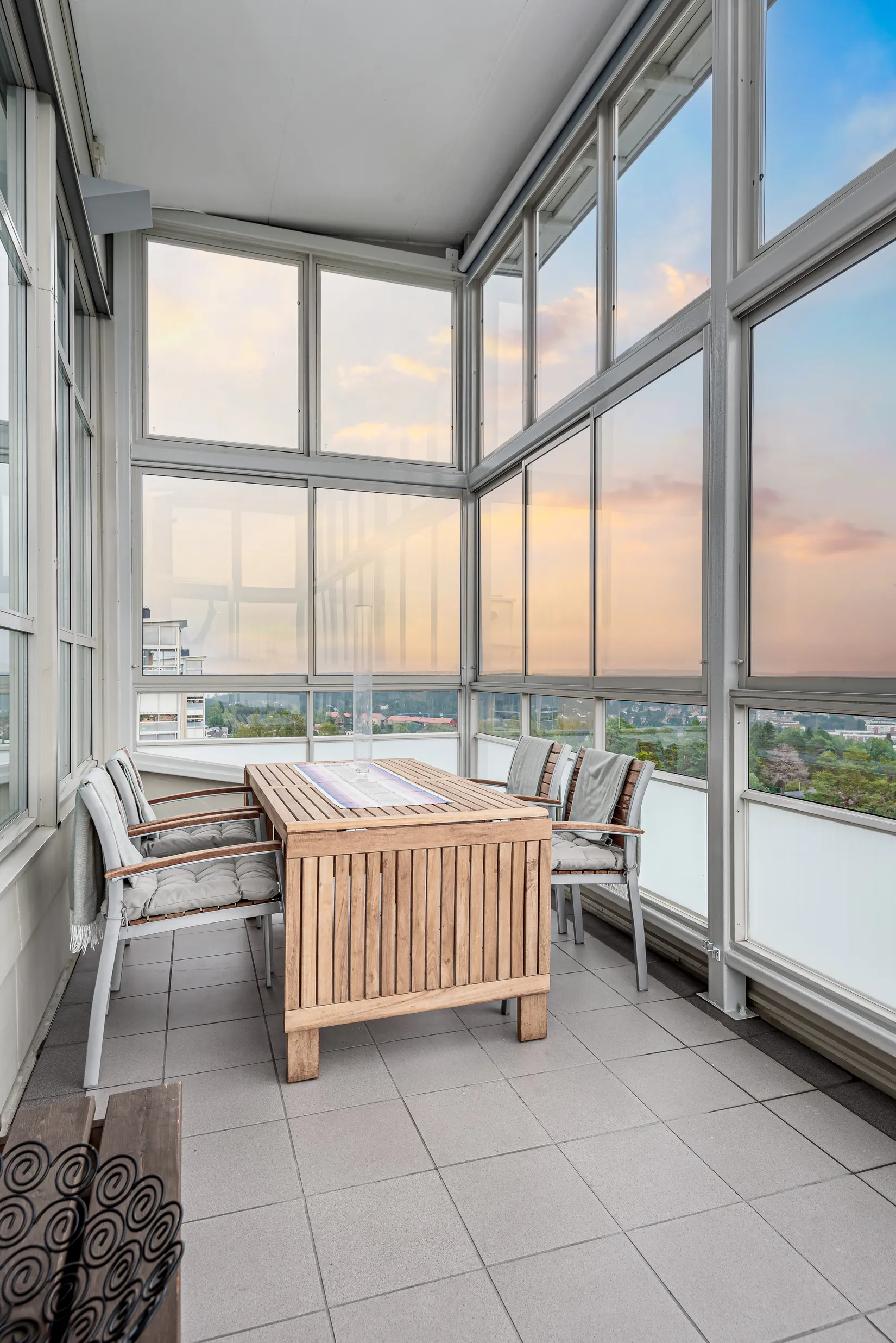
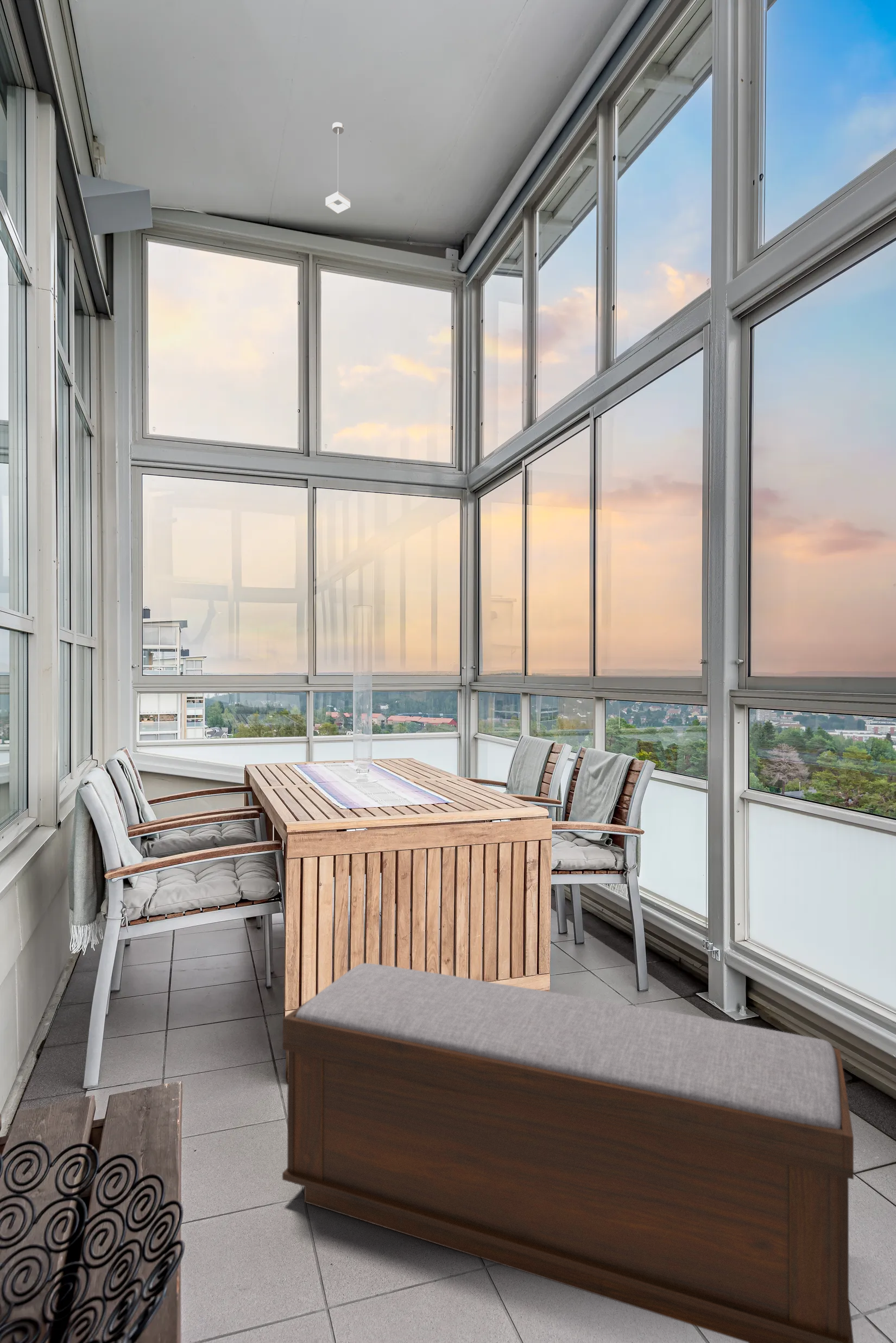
+ bench (550, 1119)
+ pendant lamp (338, 166)
